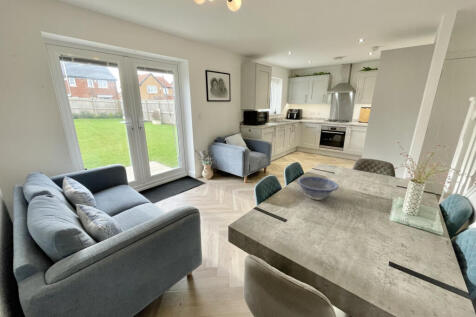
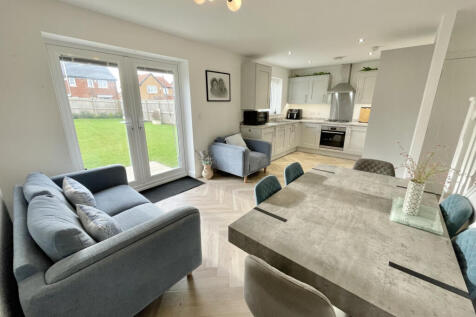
- decorative bowl (316, 189)
